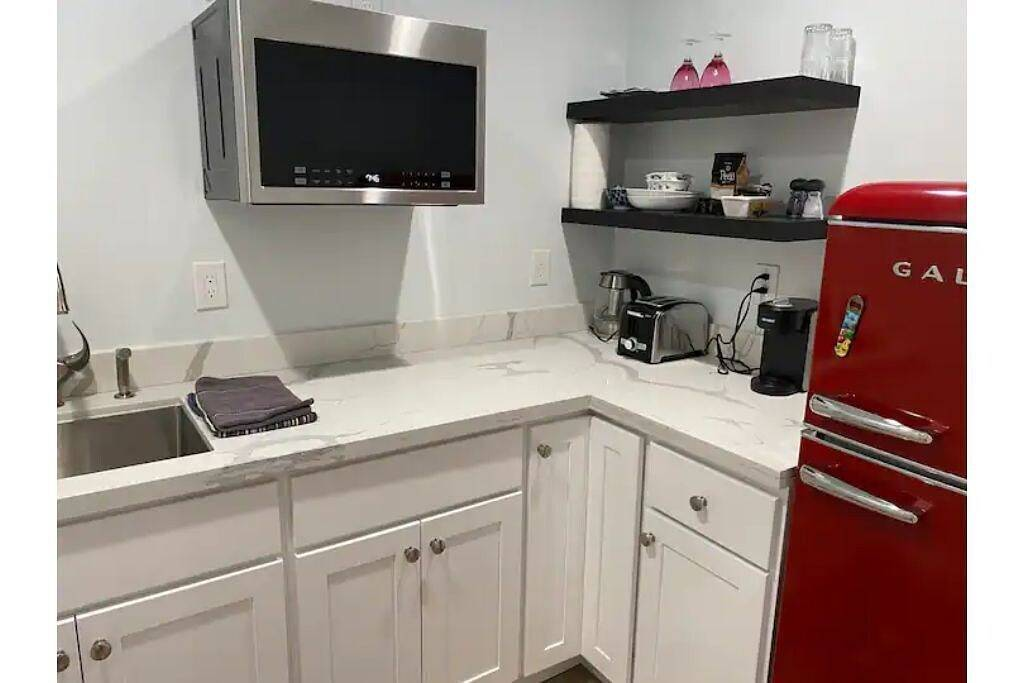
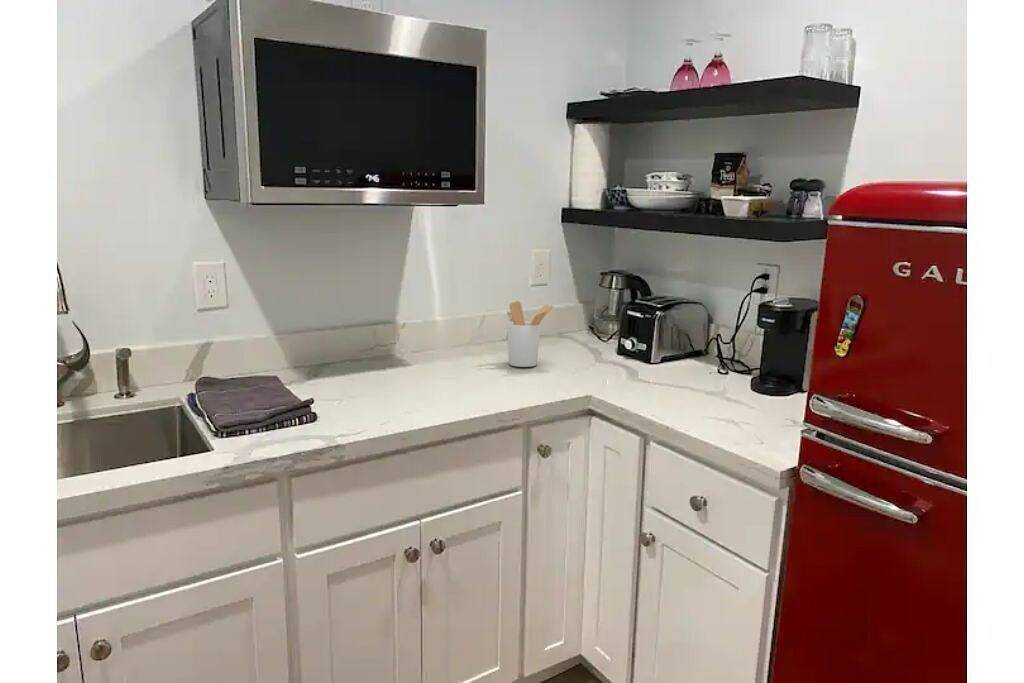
+ utensil holder (531, 333)
